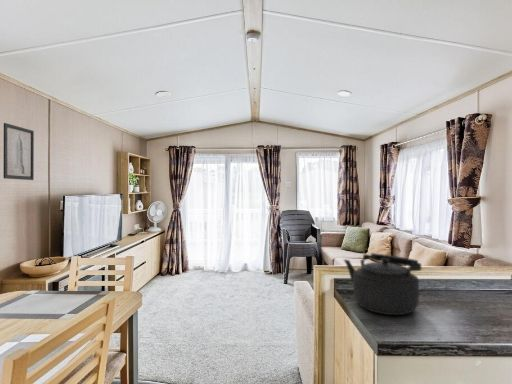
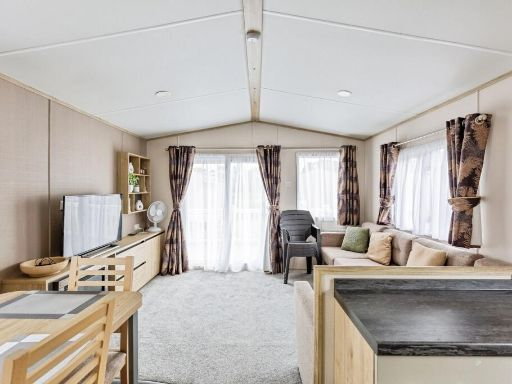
- kettle (383, 281)
- wall art (19, 153)
